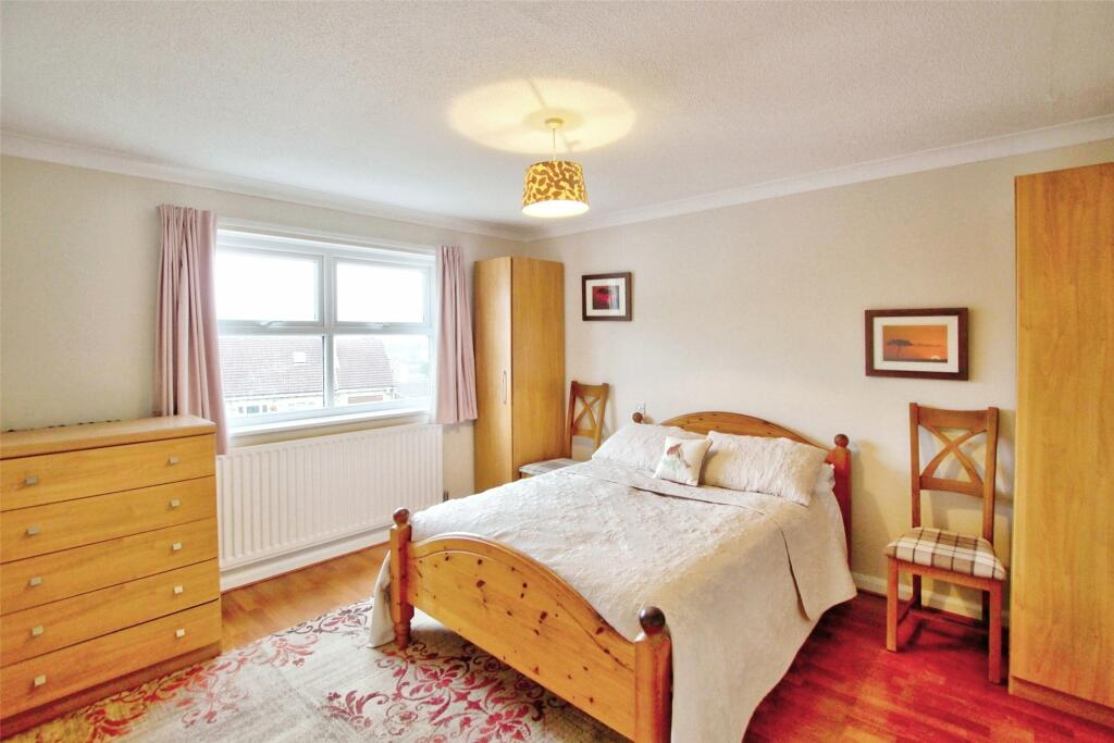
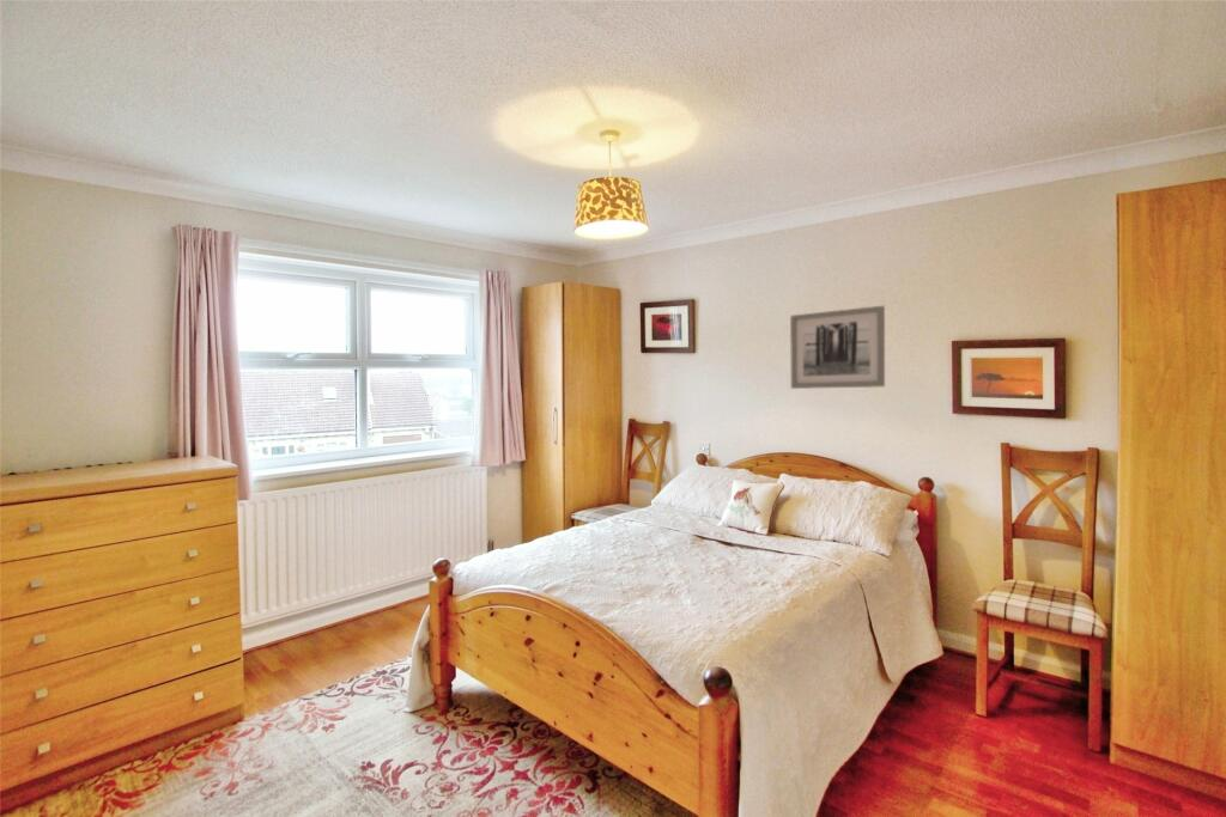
+ wall art (834, 349)
